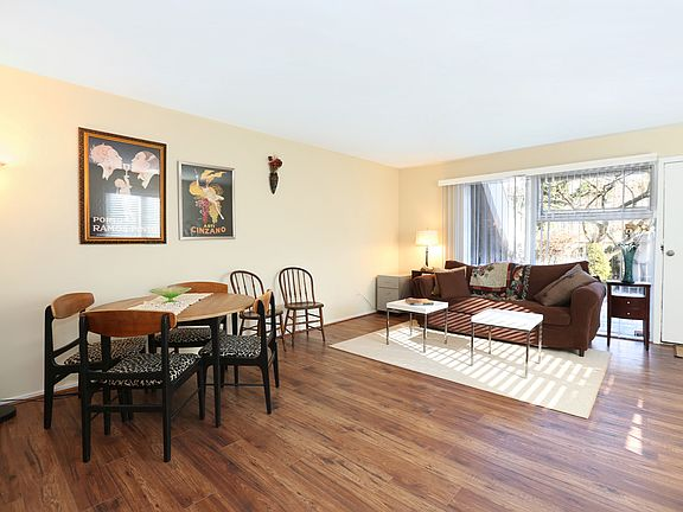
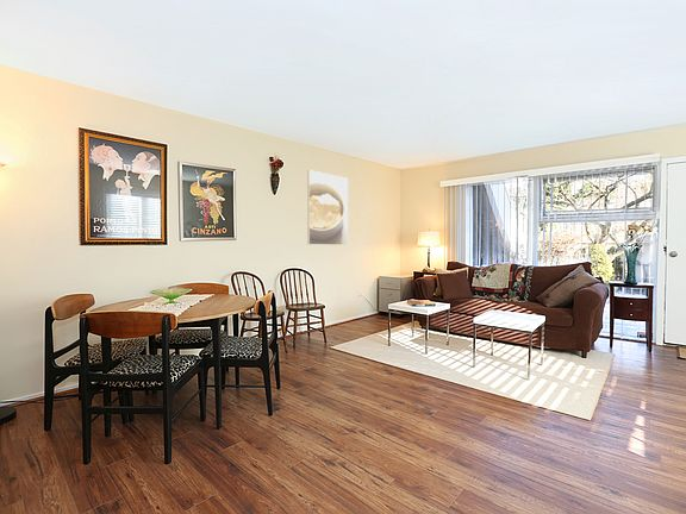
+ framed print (329, 209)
